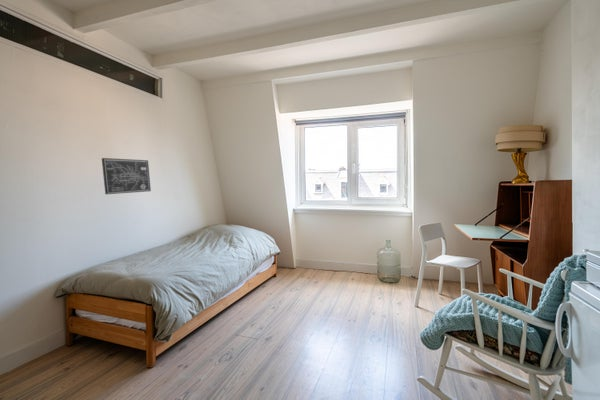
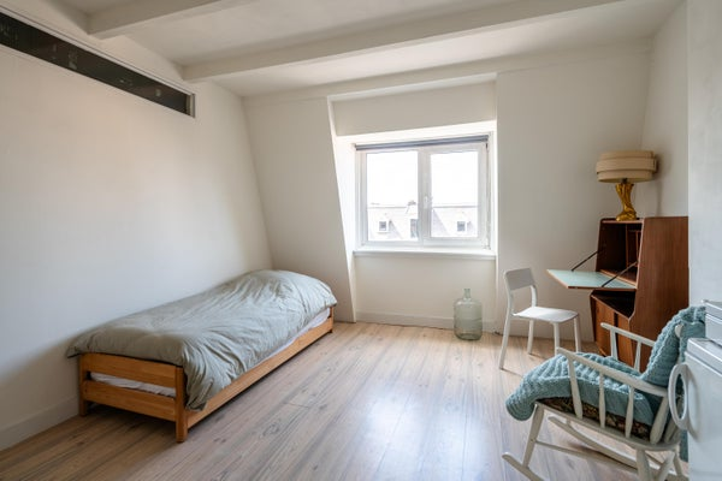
- wall art (128, 176)
